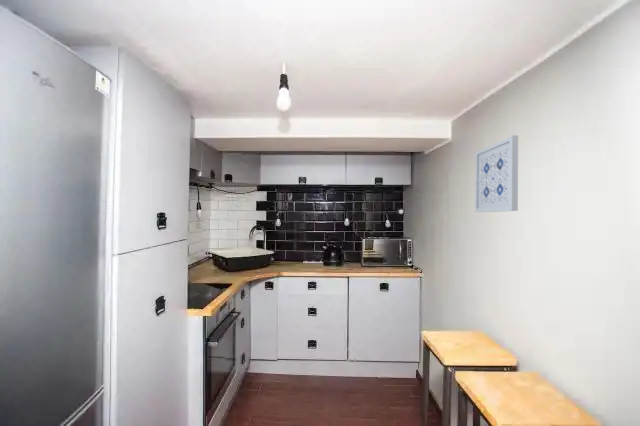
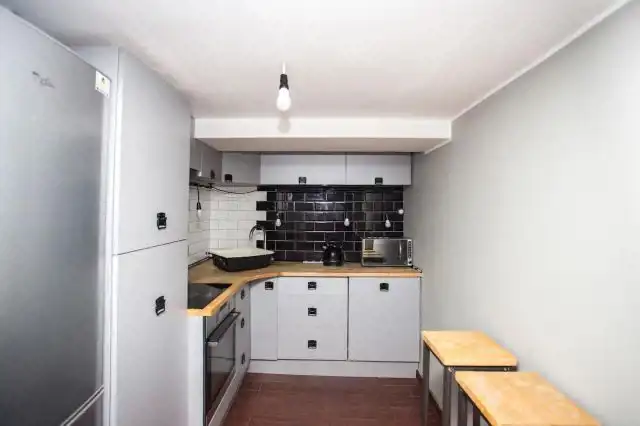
- wall art (494, 178)
